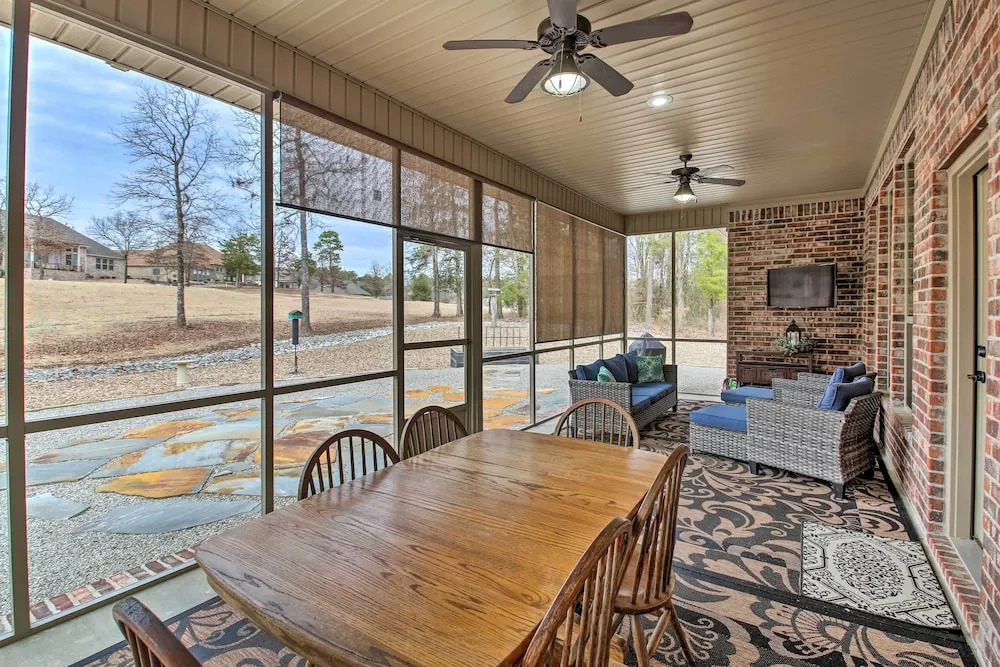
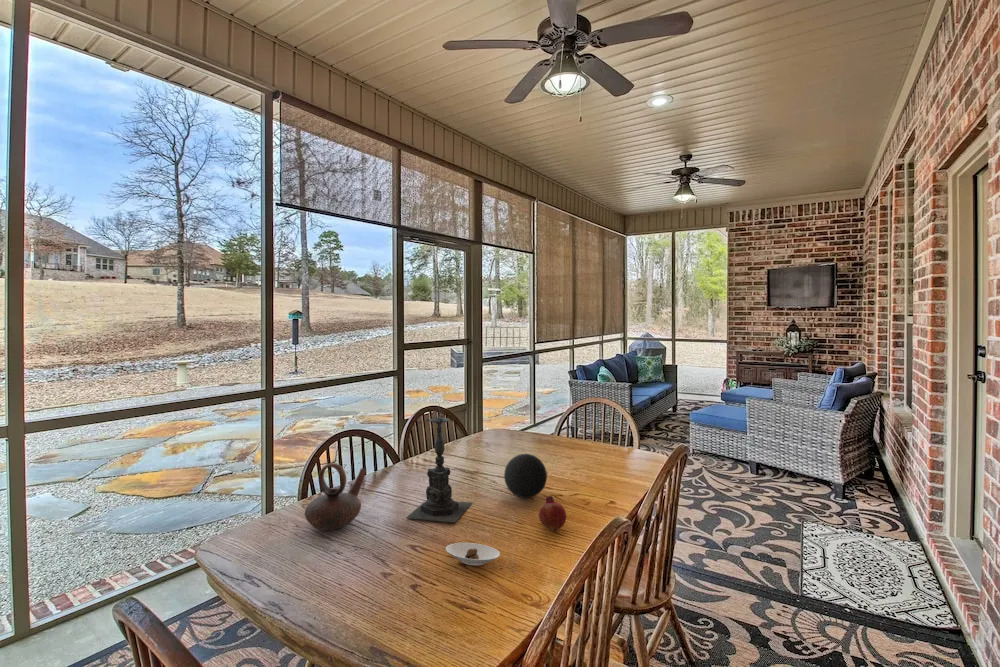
+ teapot (339, 491)
+ saucer (472, 554)
+ fruit (552, 513)
+ candle holder (440, 457)
+ decorative ball (525, 475)
